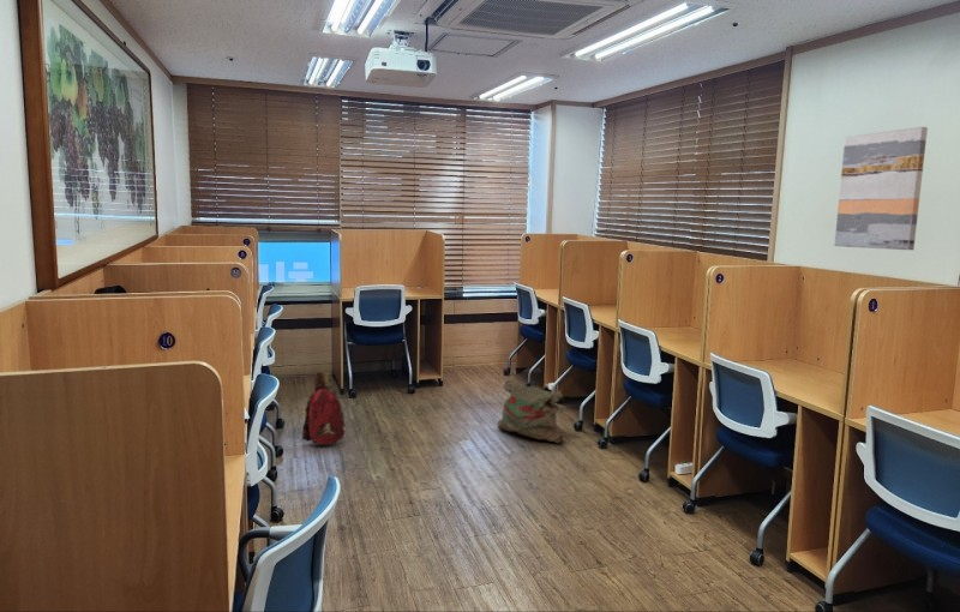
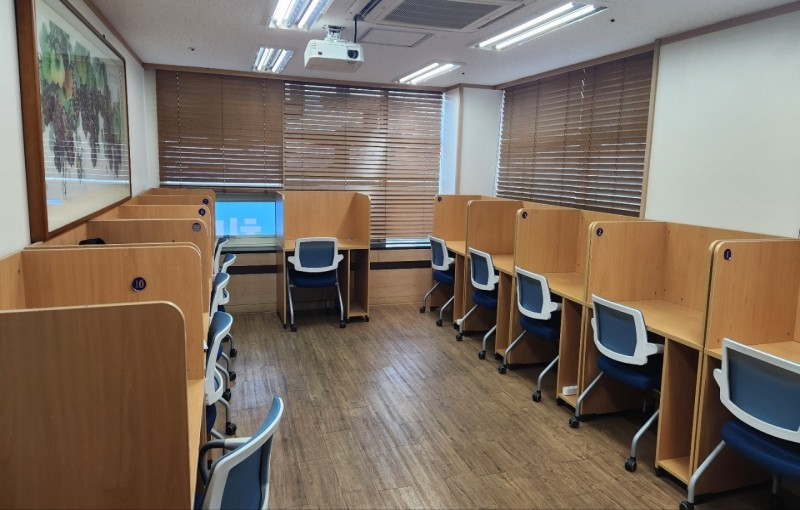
- wall art (877, 191)
- bag (530, 409)
- baseball cap (324, 408)
